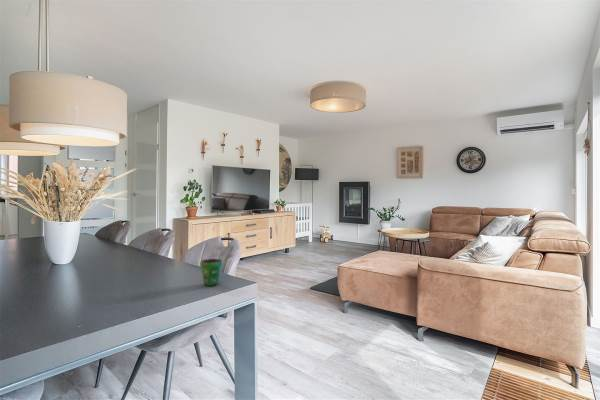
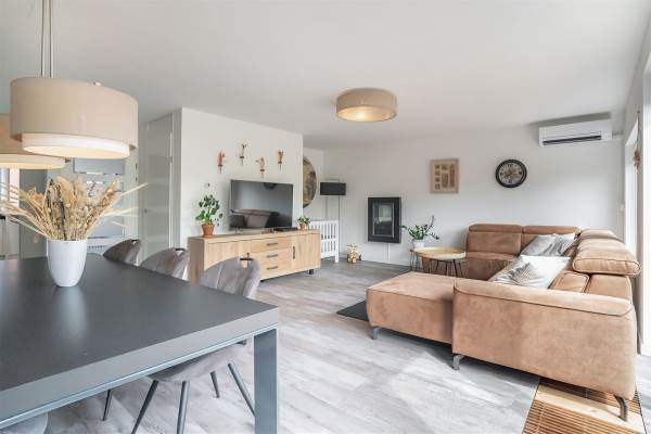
- cup (209, 271)
